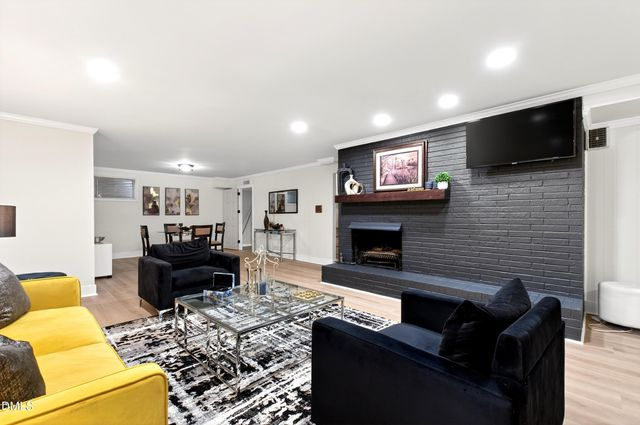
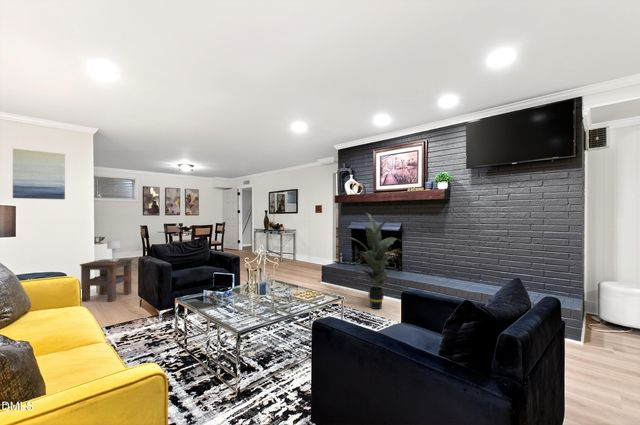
+ table lamp (107, 248)
+ side table (107, 279)
+ wall art (39, 175)
+ indoor plant (374, 259)
